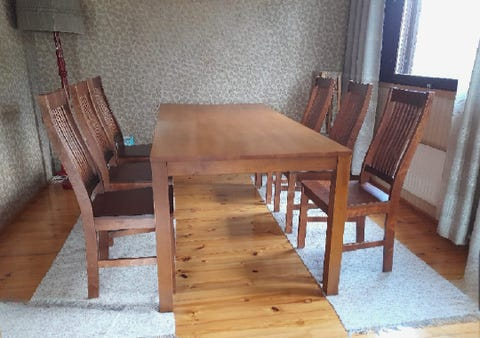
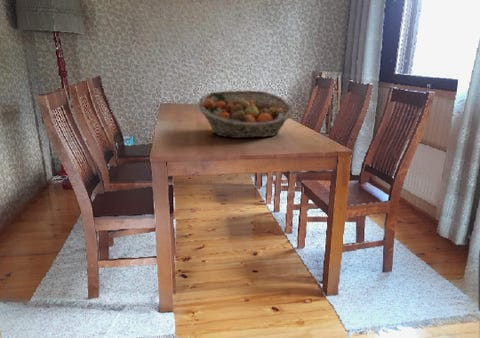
+ fruit basket (245, 113)
